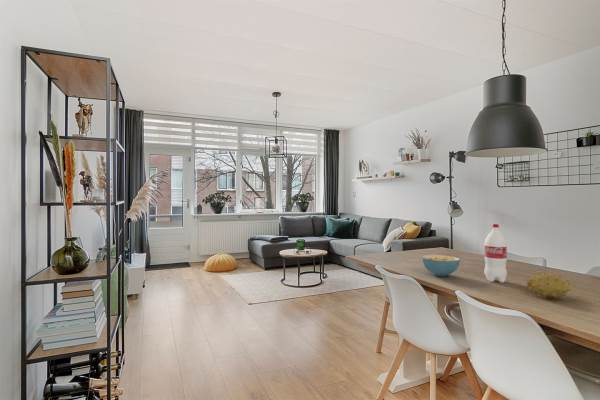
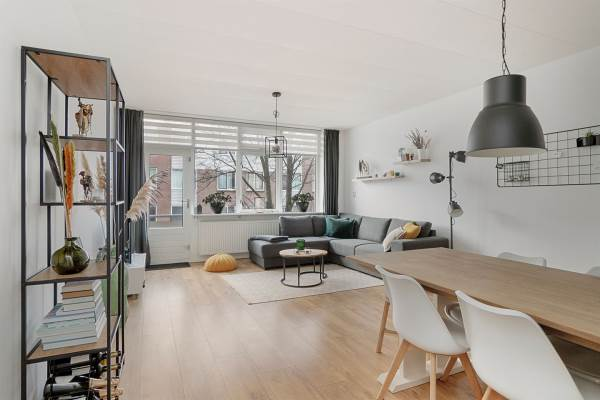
- cereal bowl (440, 266)
- bottle (495, 252)
- fruit (547, 284)
